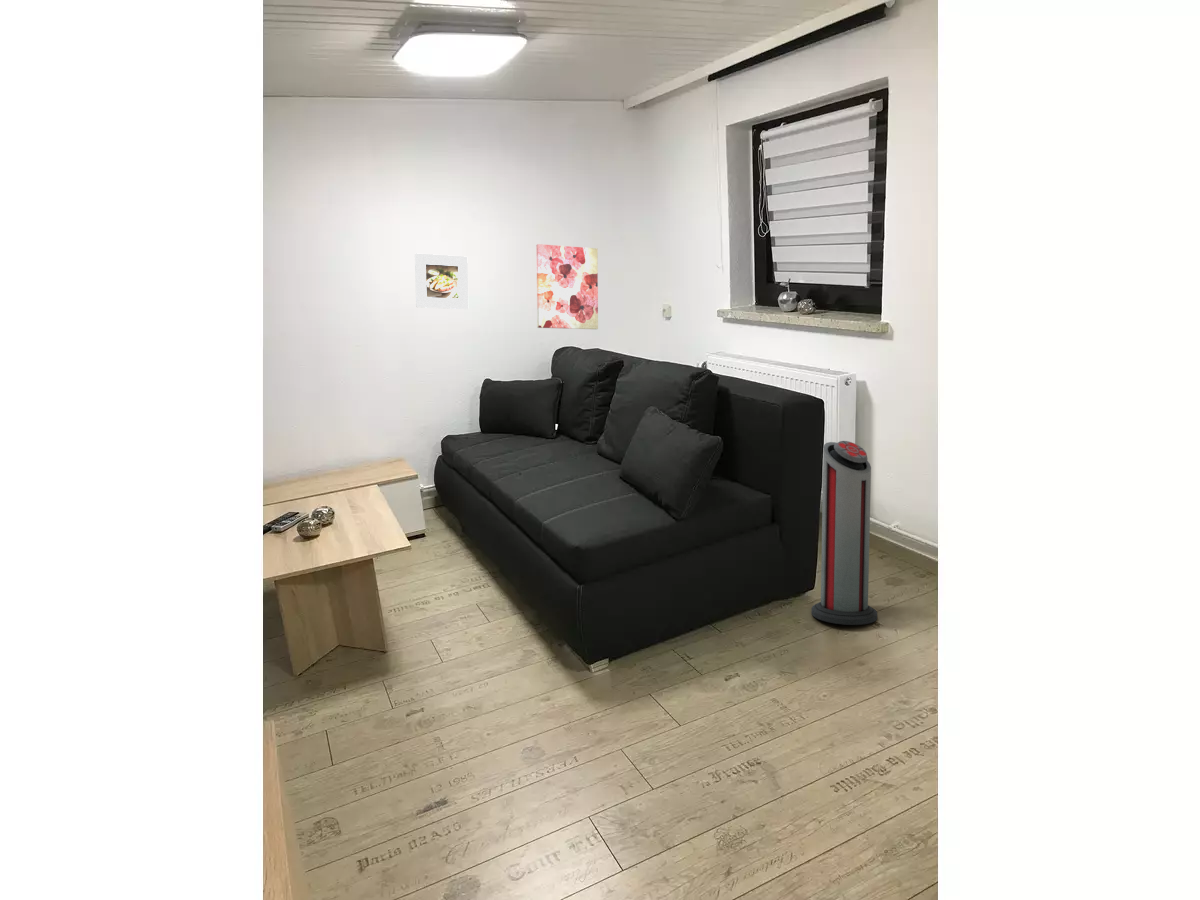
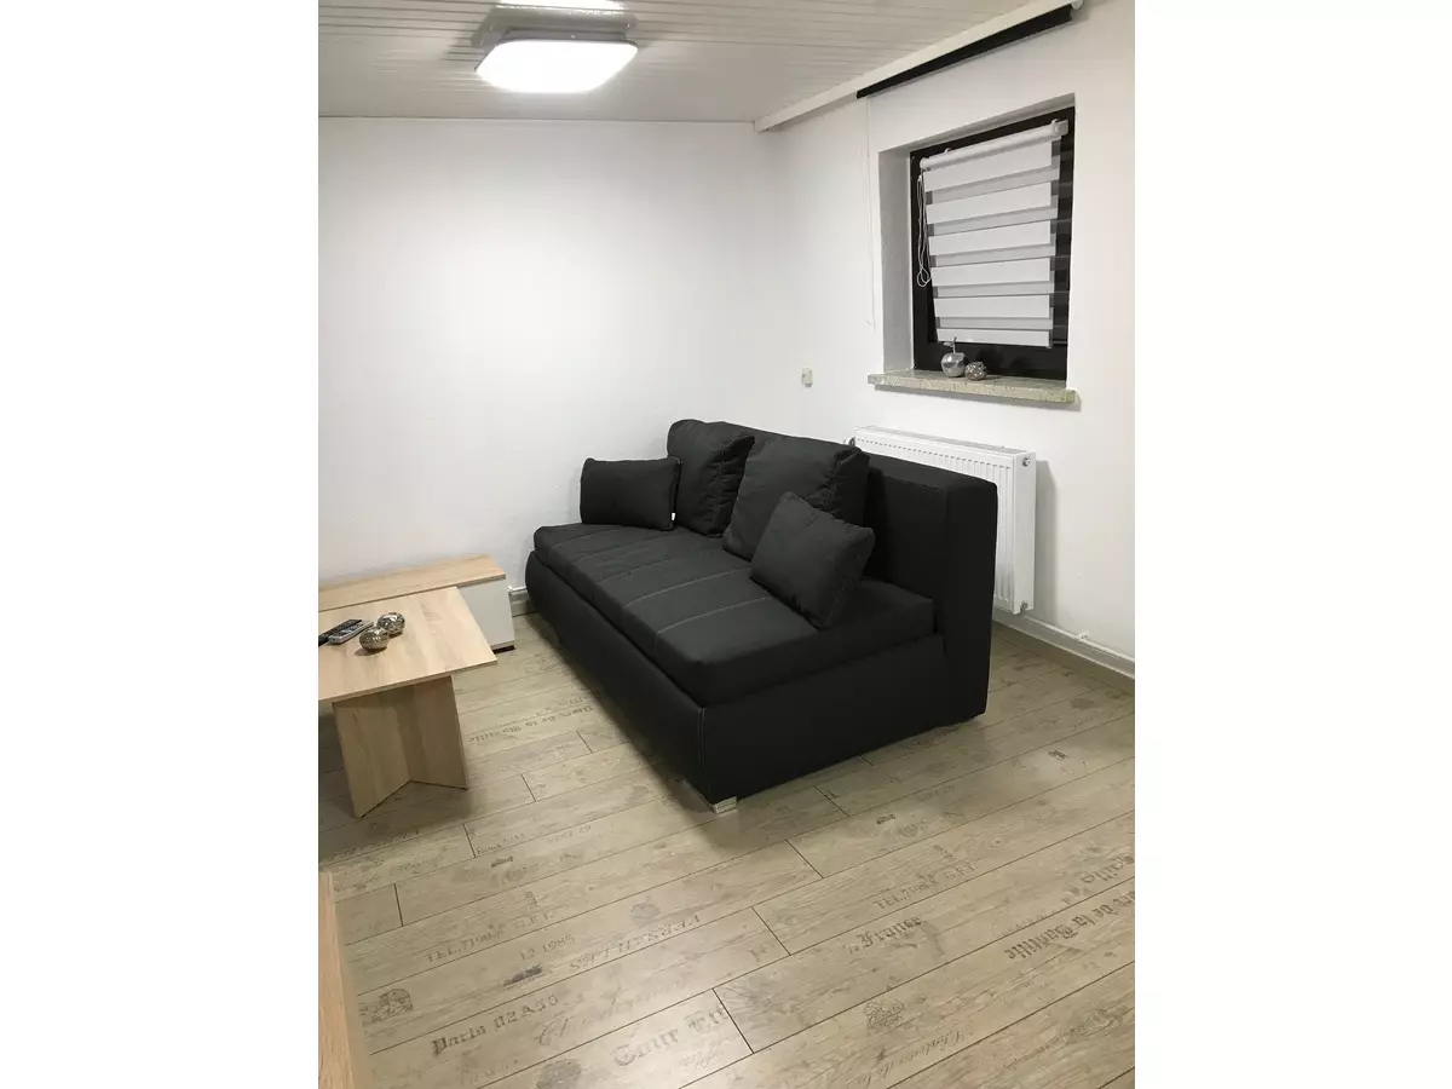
- air purifier (845, 529)
- wall art (567, 287)
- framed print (442, 281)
